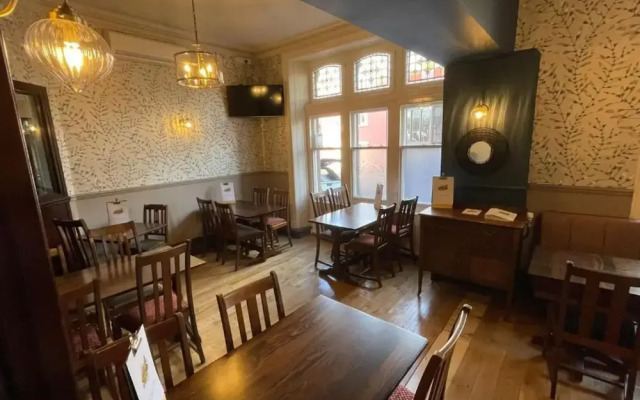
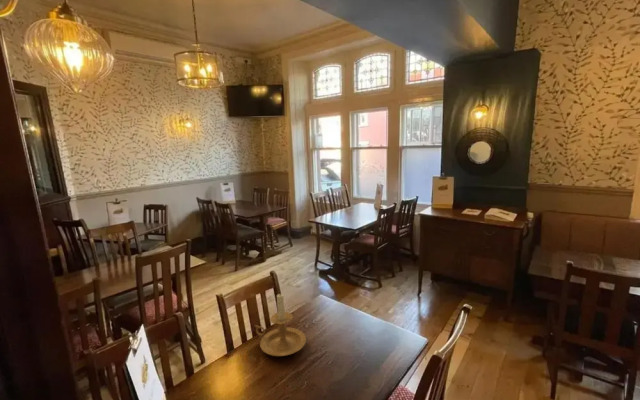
+ candle holder (281, 319)
